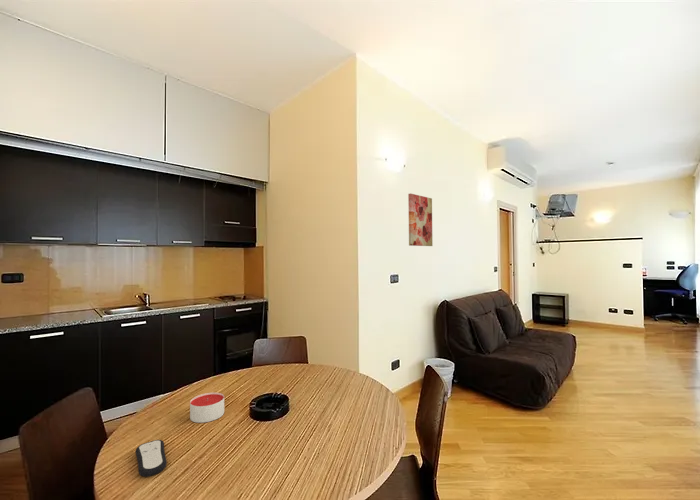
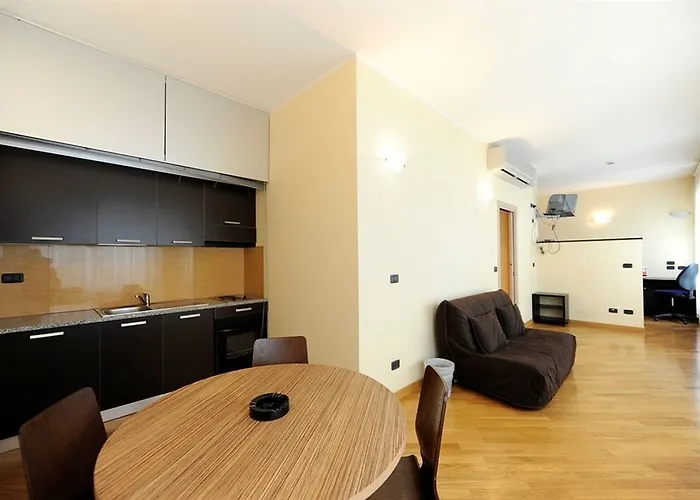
- remote control (151, 456)
- wall art (420, 221)
- candle (207, 406)
